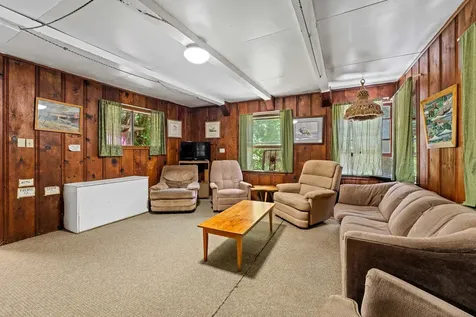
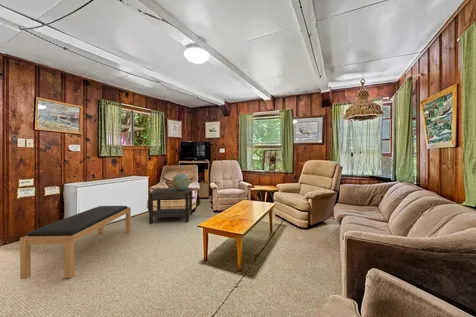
+ bench (88, 232)
+ decorative globe (181, 182)
+ side table (172, 209)
